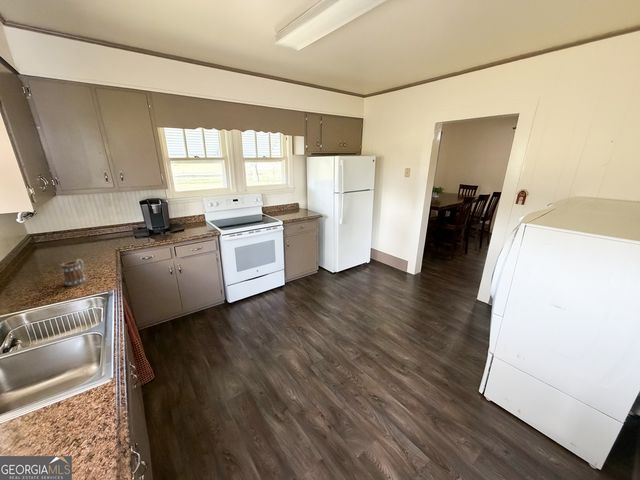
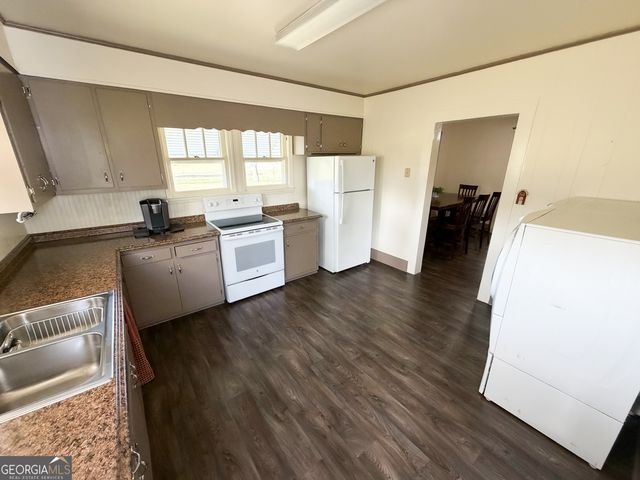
- mug (75, 271)
